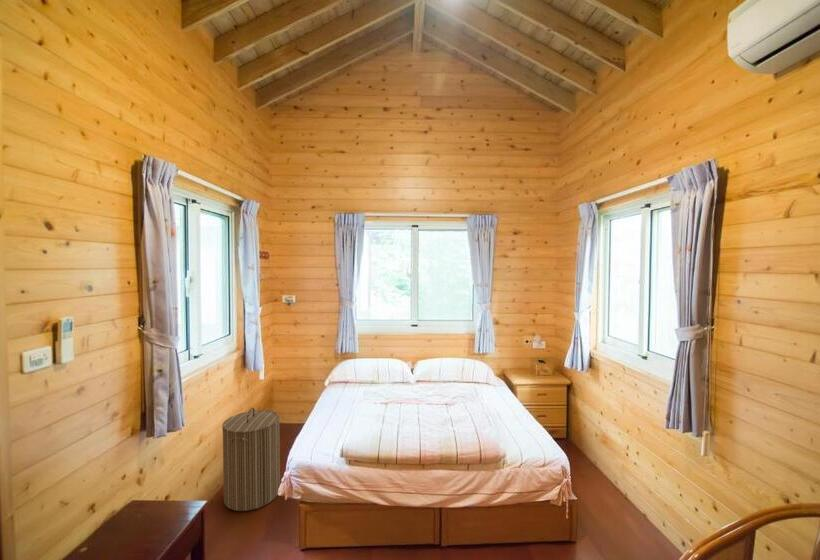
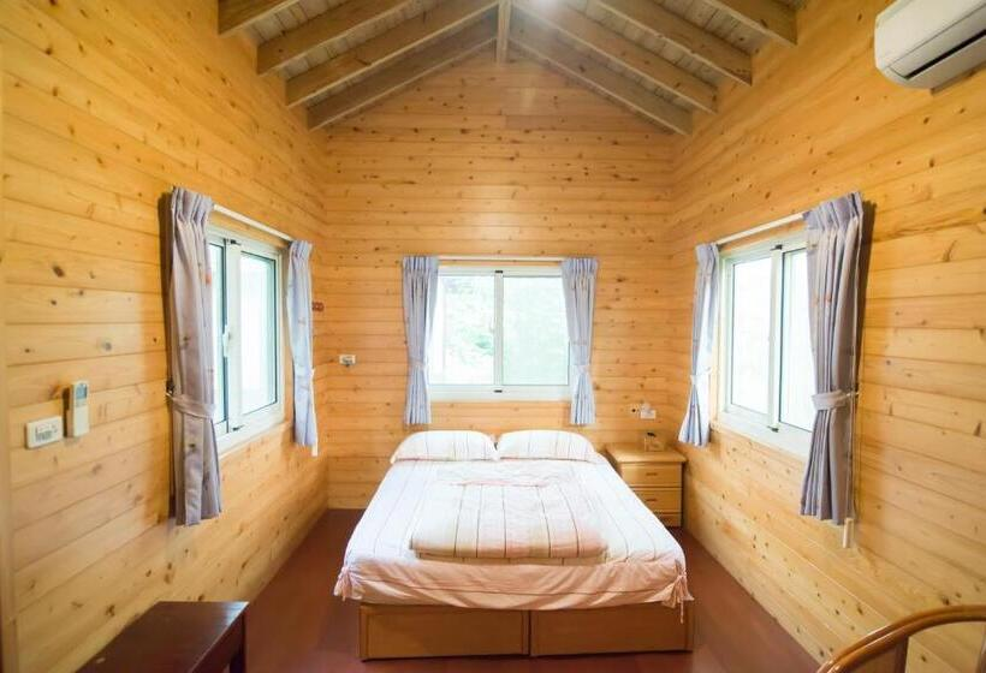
- laundry hamper (252, 451)
